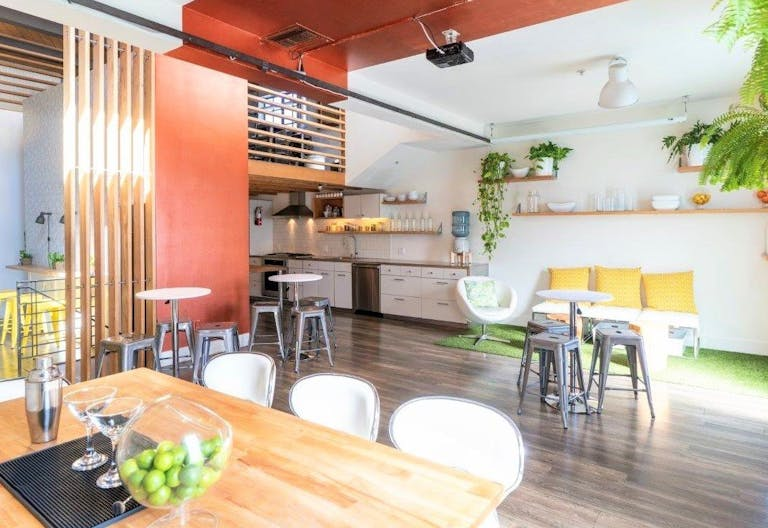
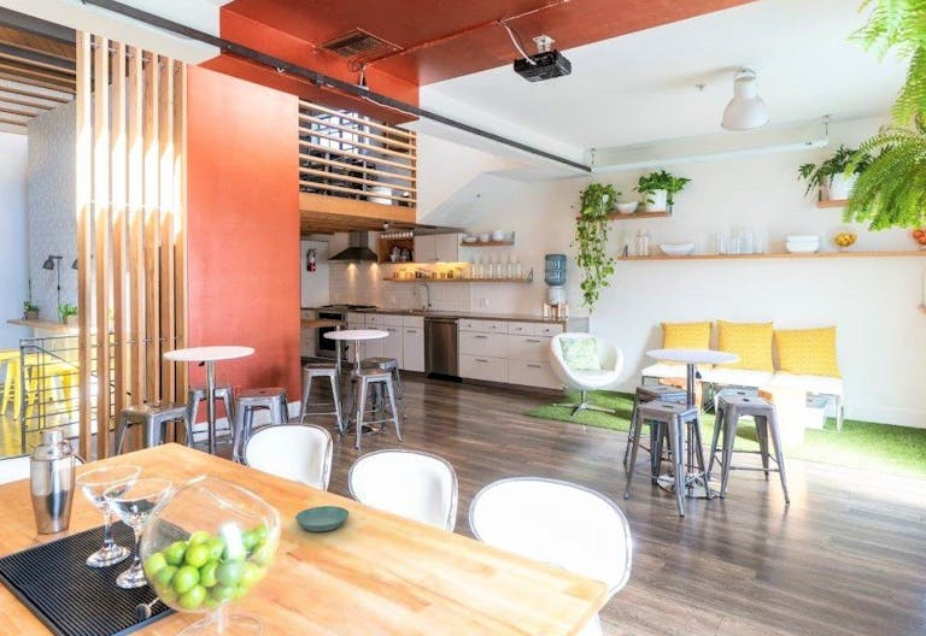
+ saucer (322, 519)
